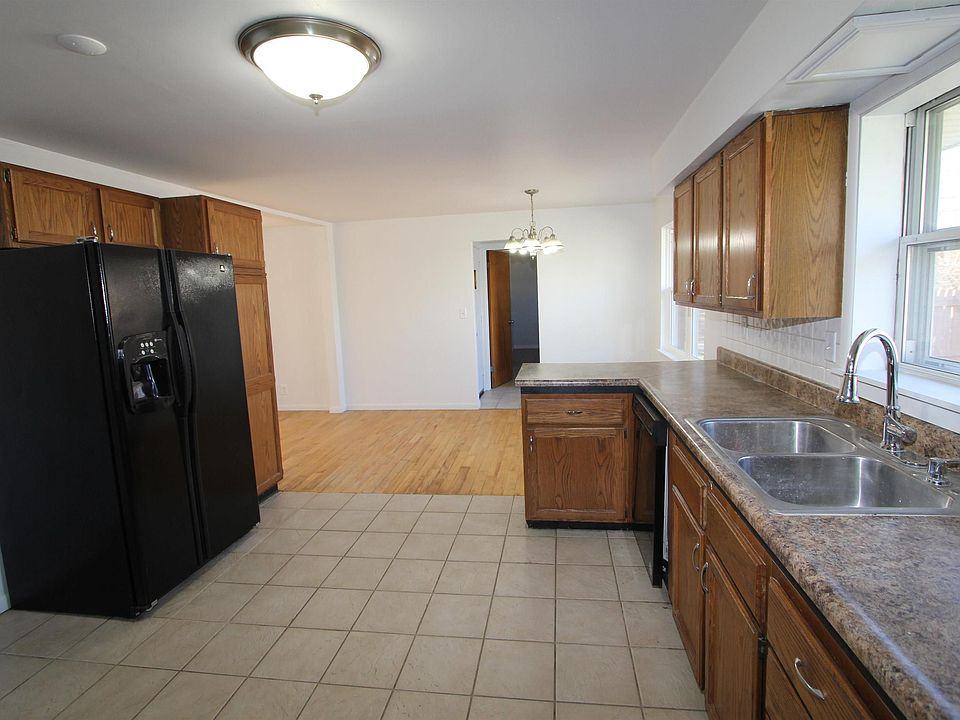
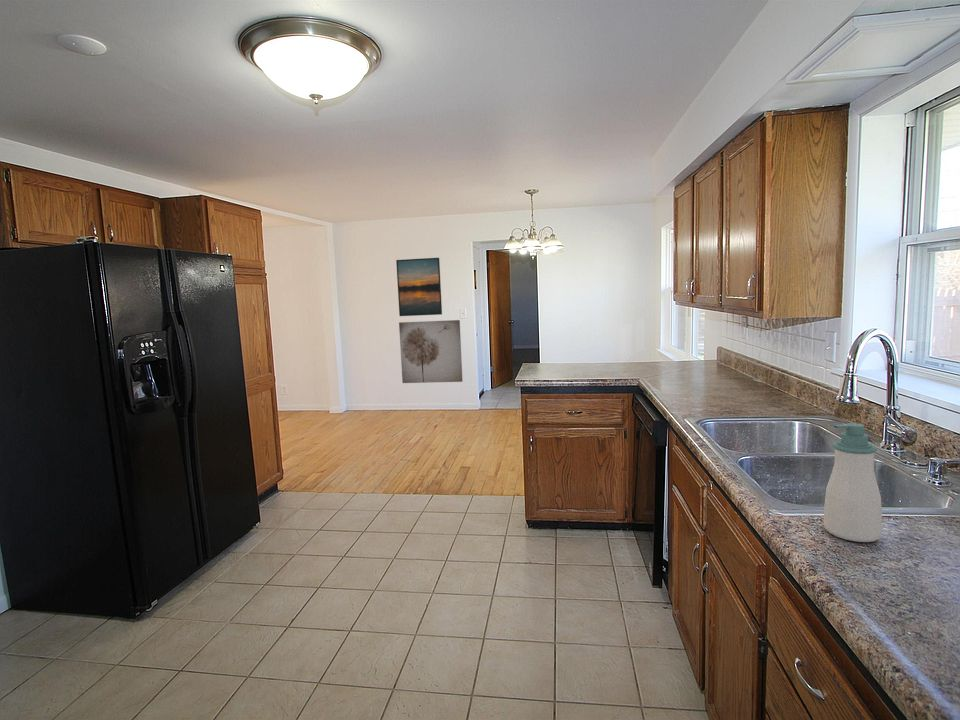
+ wall art (430, 351)
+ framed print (419, 287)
+ soap bottle (853, 479)
